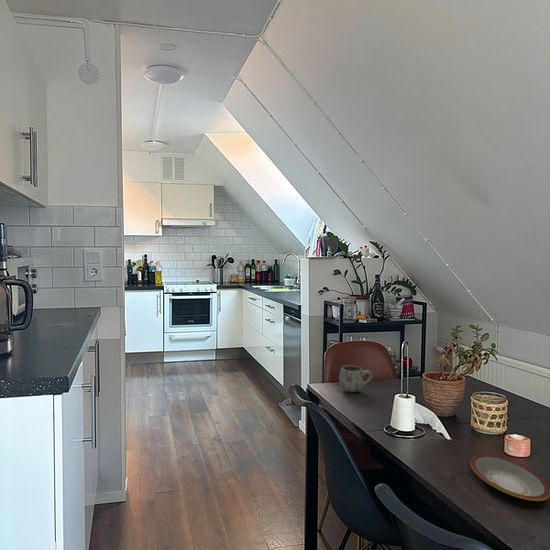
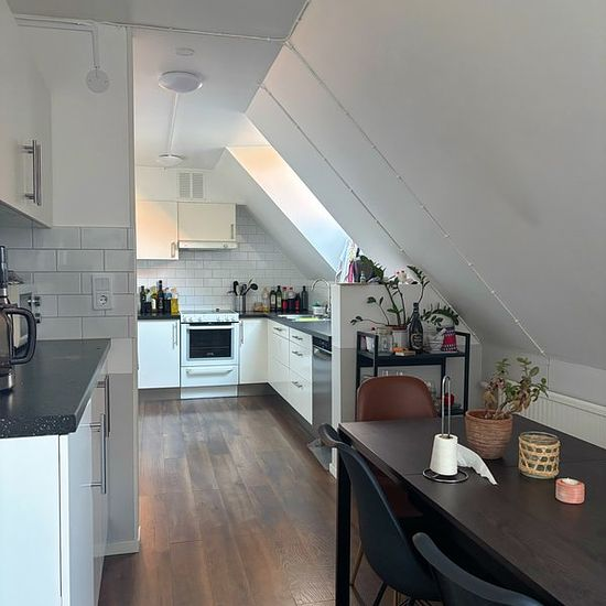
- mug (355, 379)
- plate (507, 479)
